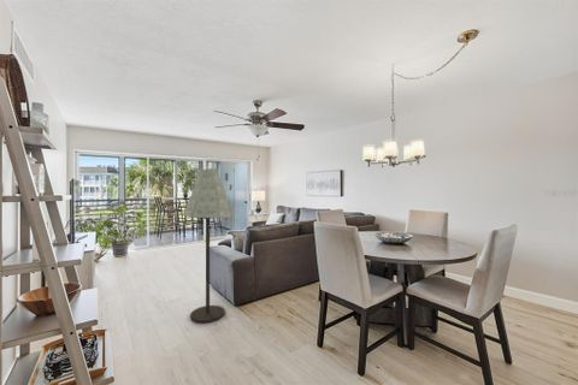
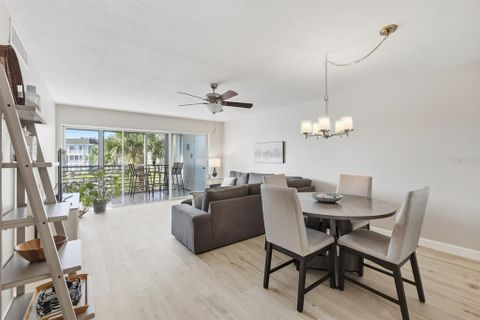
- floor lamp (207, 241)
